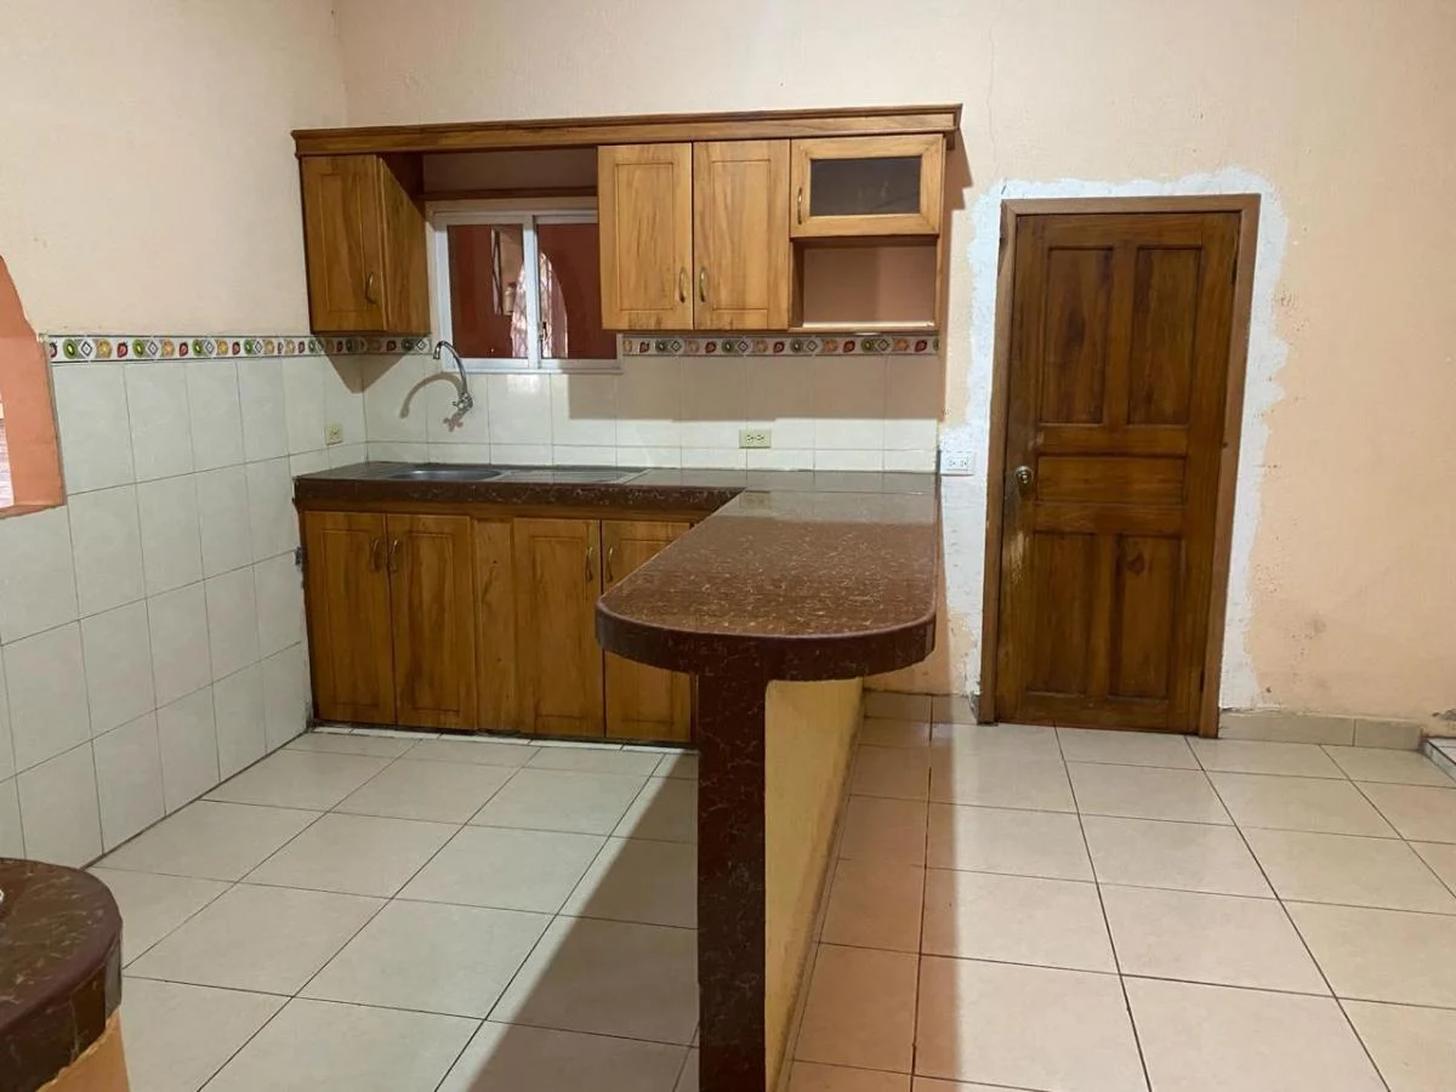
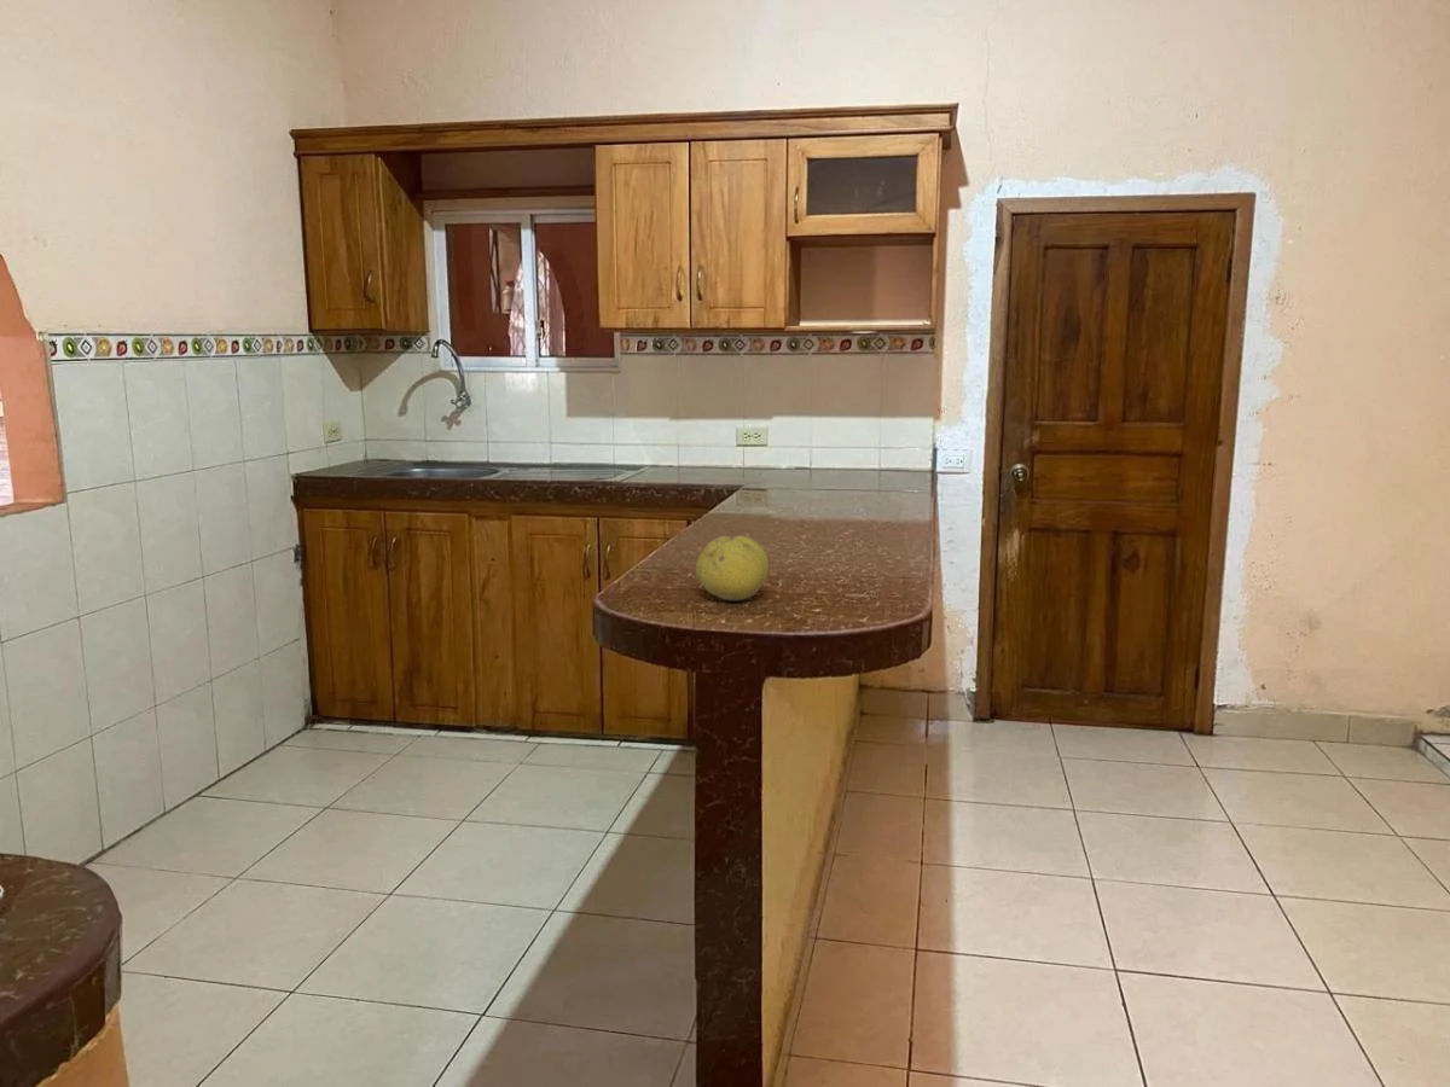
+ fruit (732, 568)
